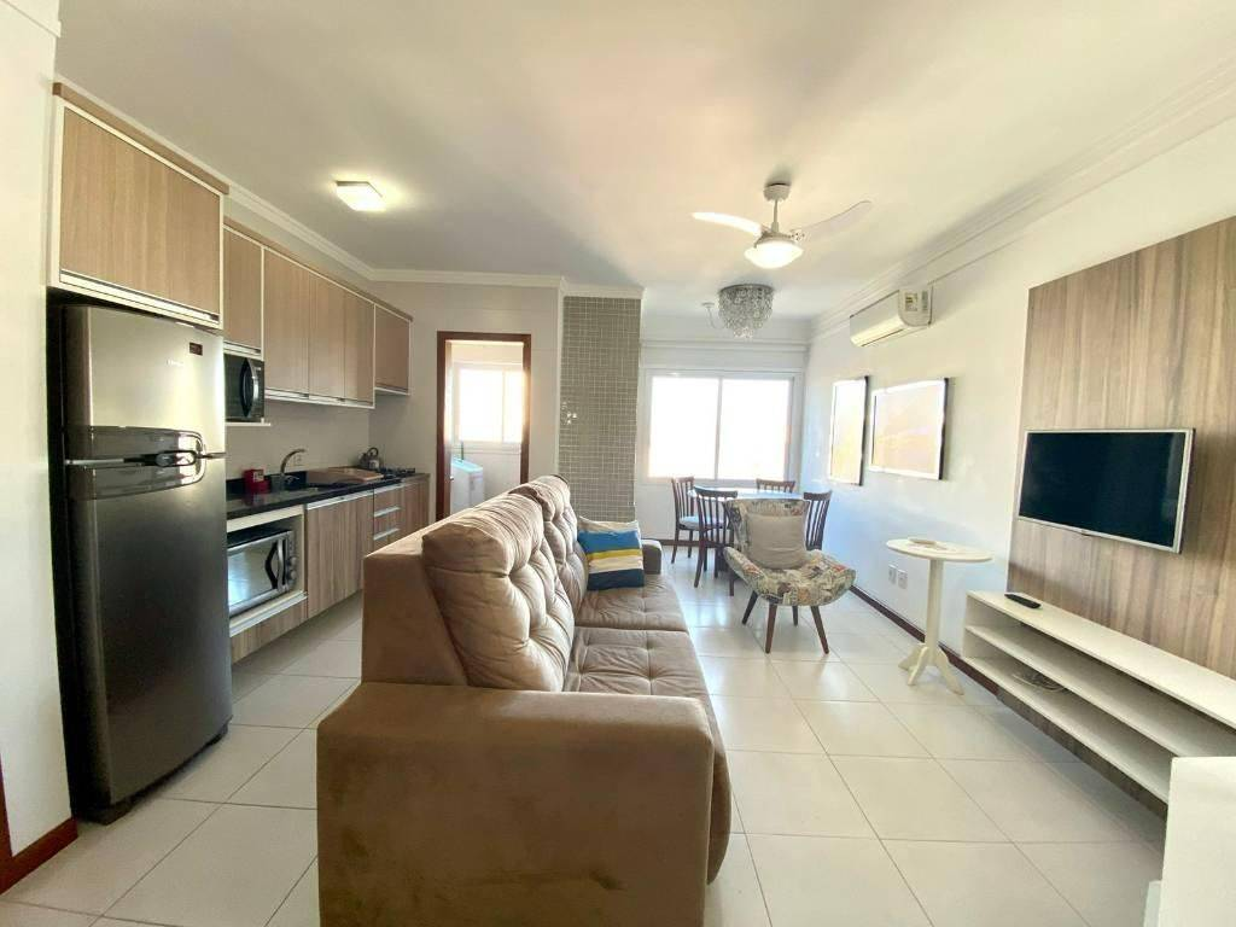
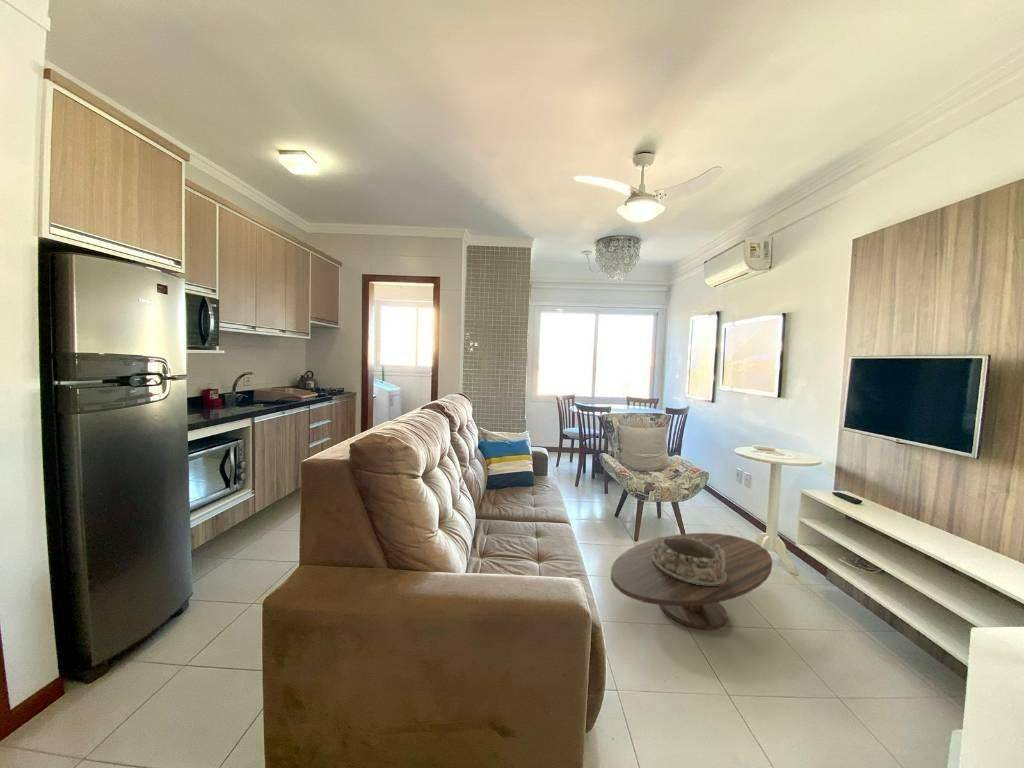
+ coffee table (693, 585)
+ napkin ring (688, 556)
